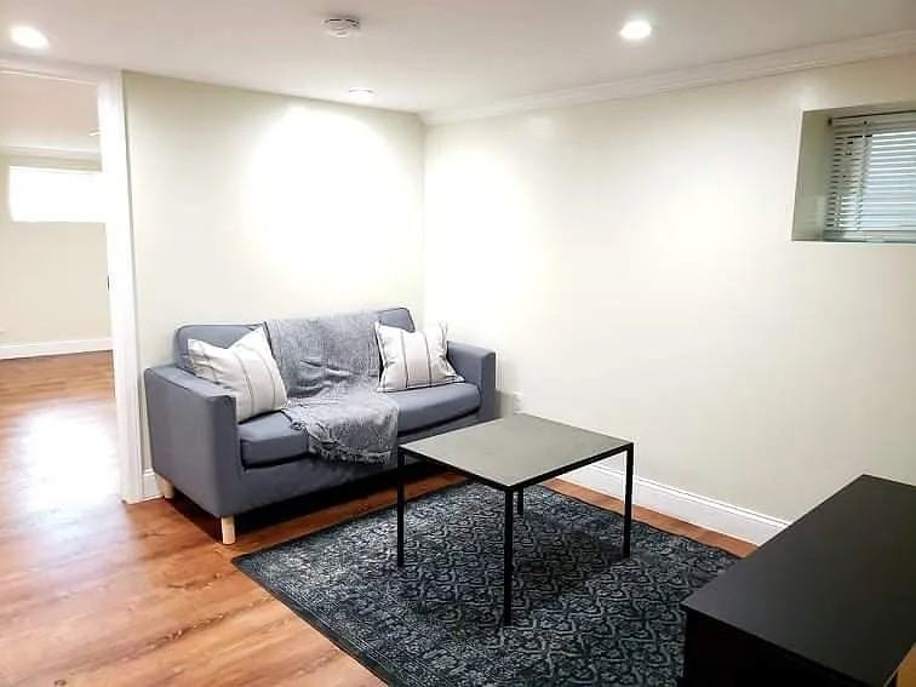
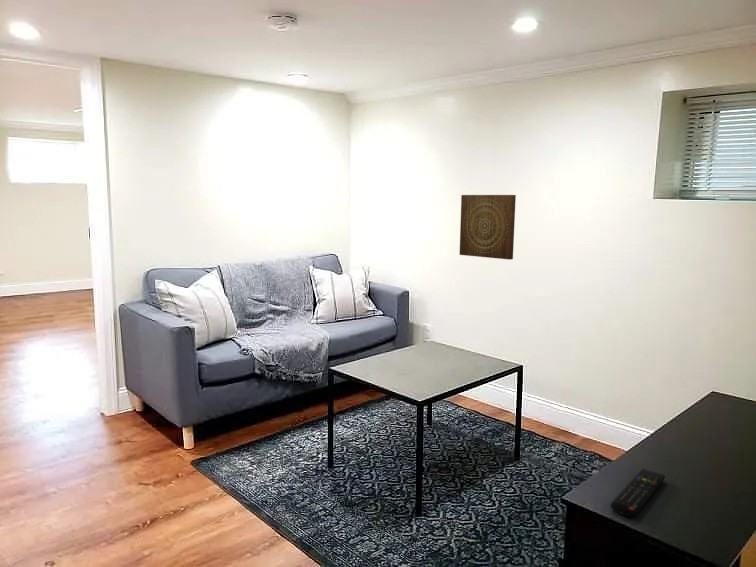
+ remote control (638, 491)
+ wall art (486, 226)
